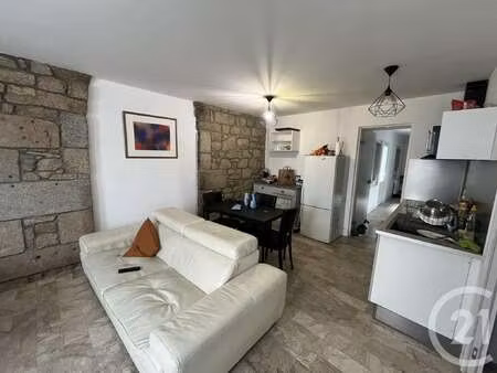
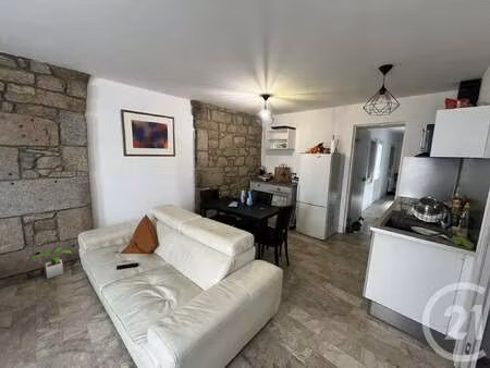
+ potted plant (51, 262)
